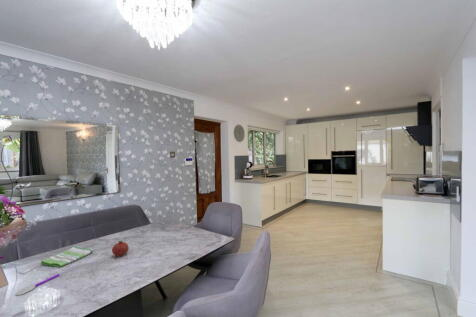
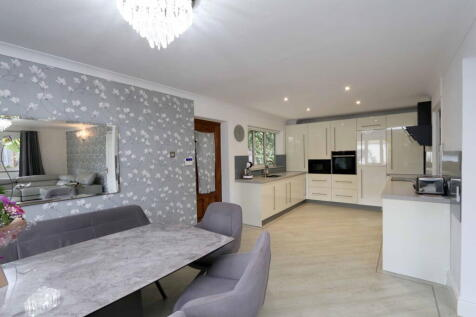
- fruit (120, 247)
- dish towel (68, 255)
- spoon (39, 283)
